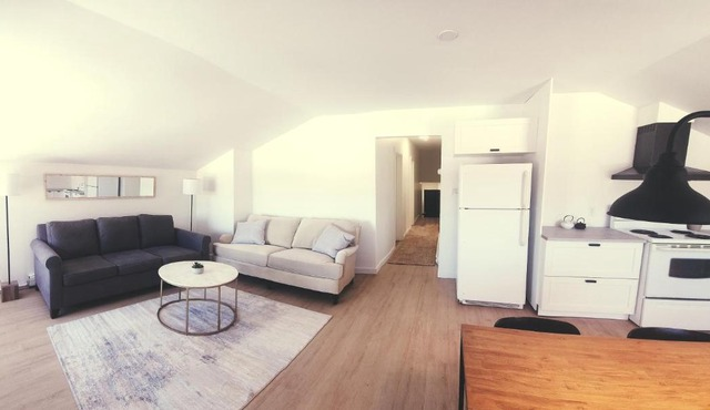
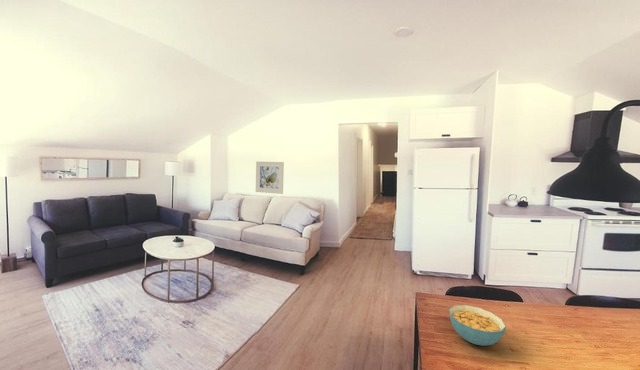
+ cereal bowl (475, 328)
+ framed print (269, 177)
